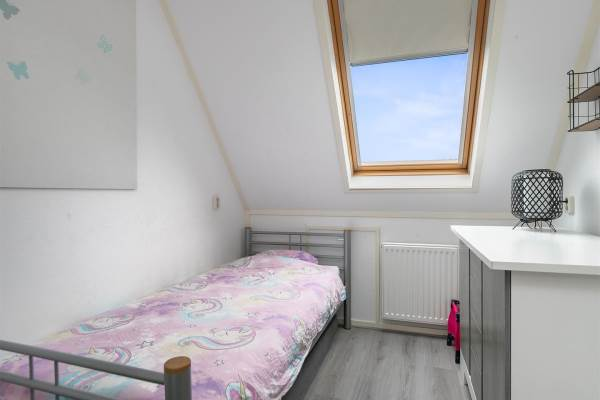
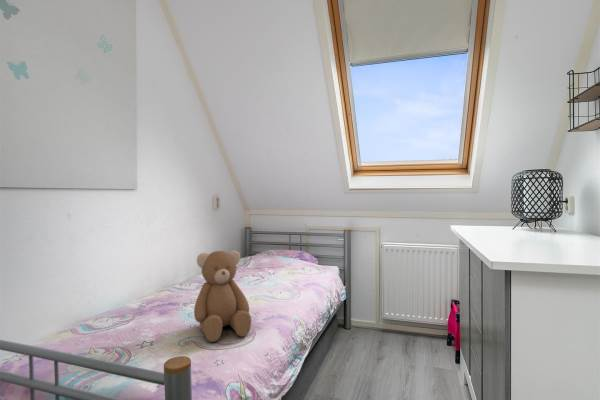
+ teddy bear (222, 291)
